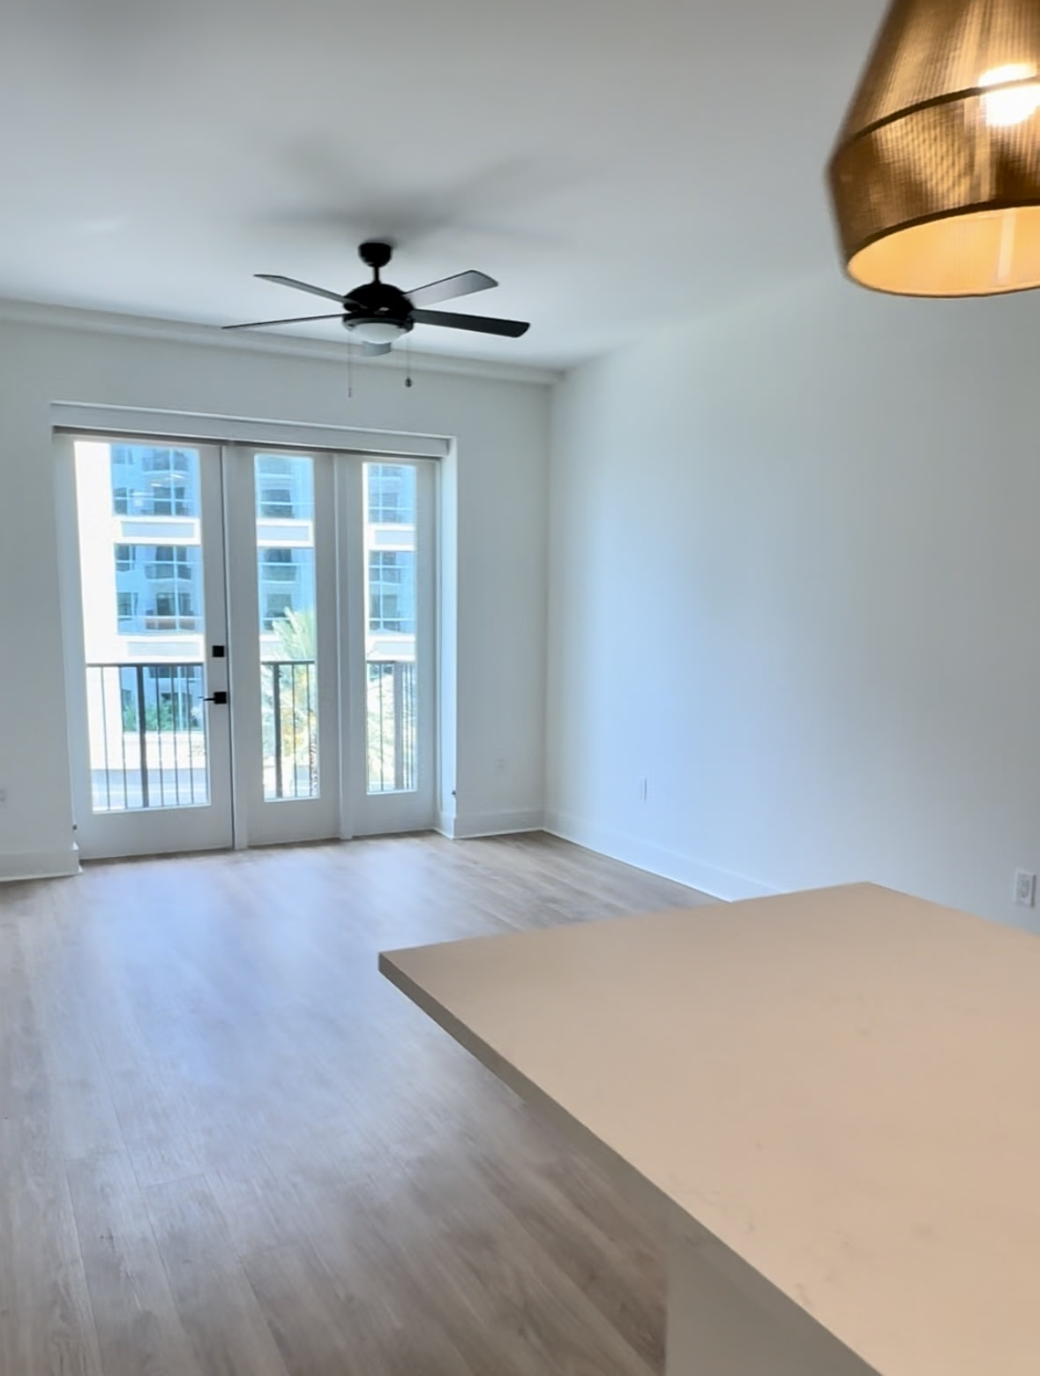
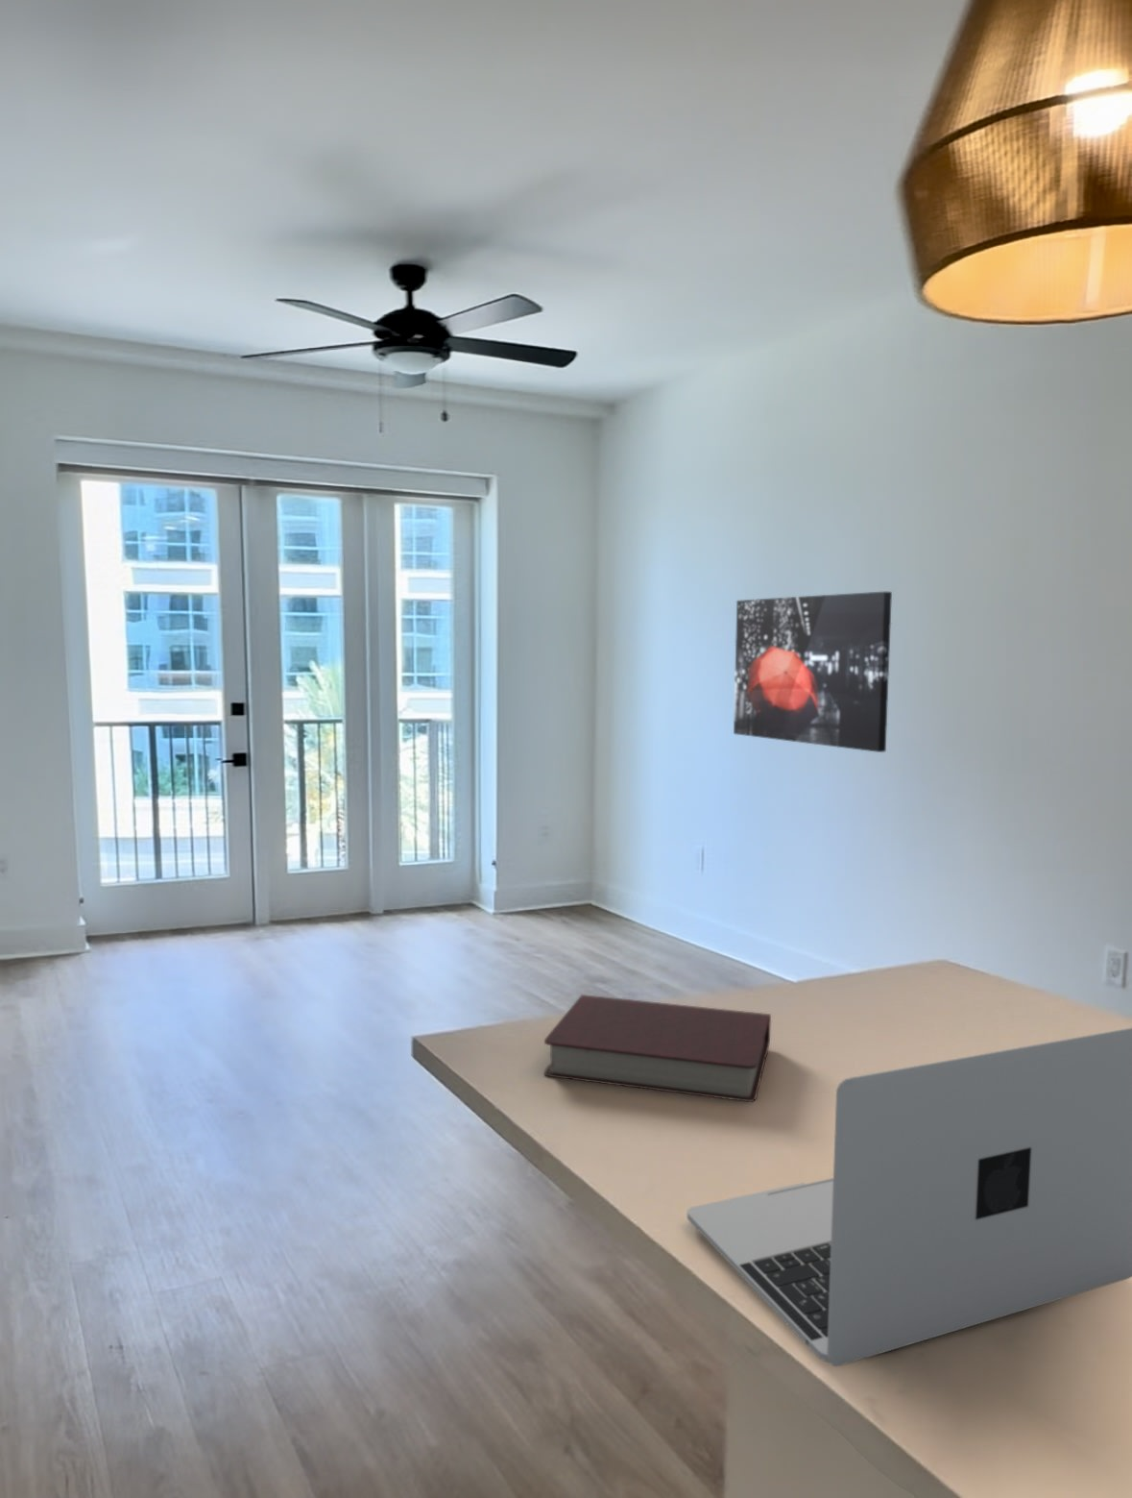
+ wall art (805, 670)
+ book (661, 1041)
+ laptop (905, 1129)
